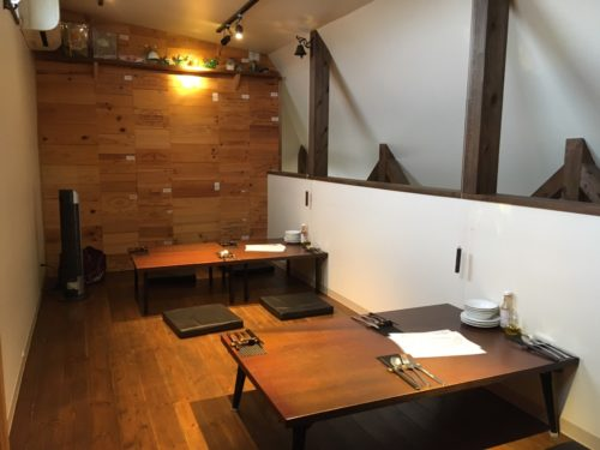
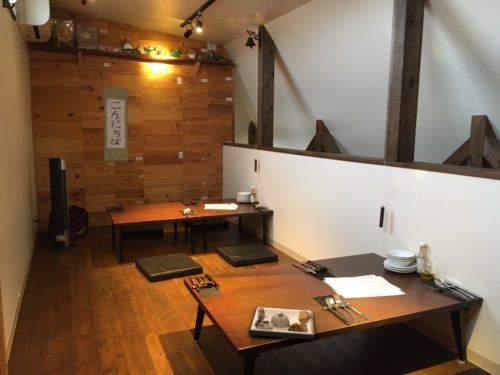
+ wall scroll (115, 123)
+ dinner plate (282, 316)
